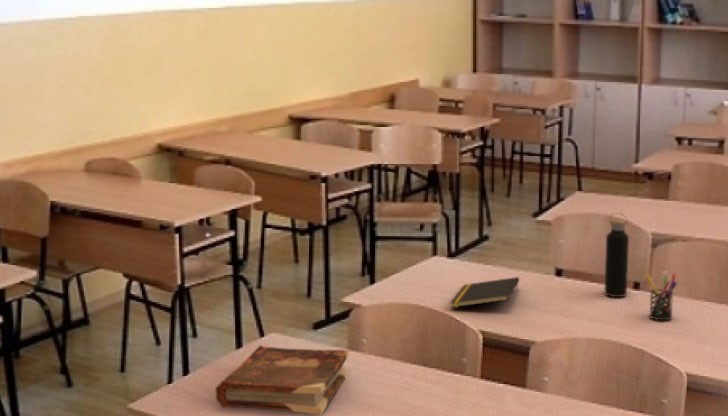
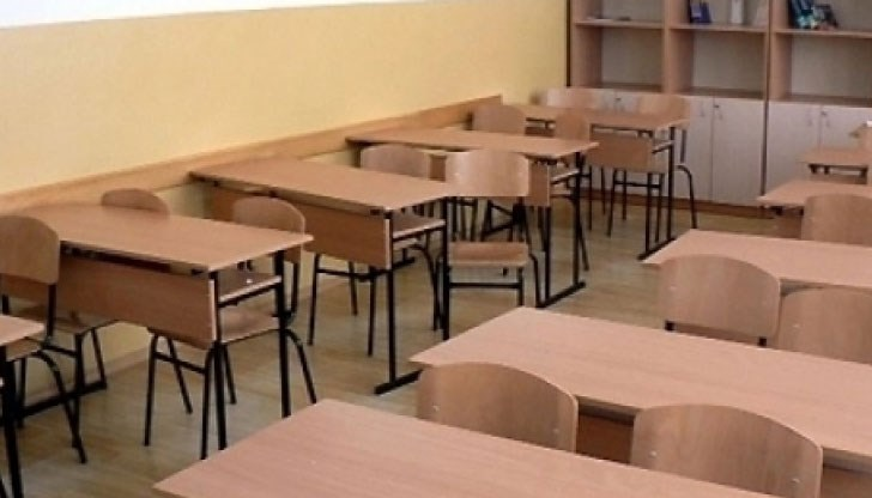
- pen holder (663, 294)
- notepad (485, 291)
- book (285, 377)
- water bottle (616, 254)
